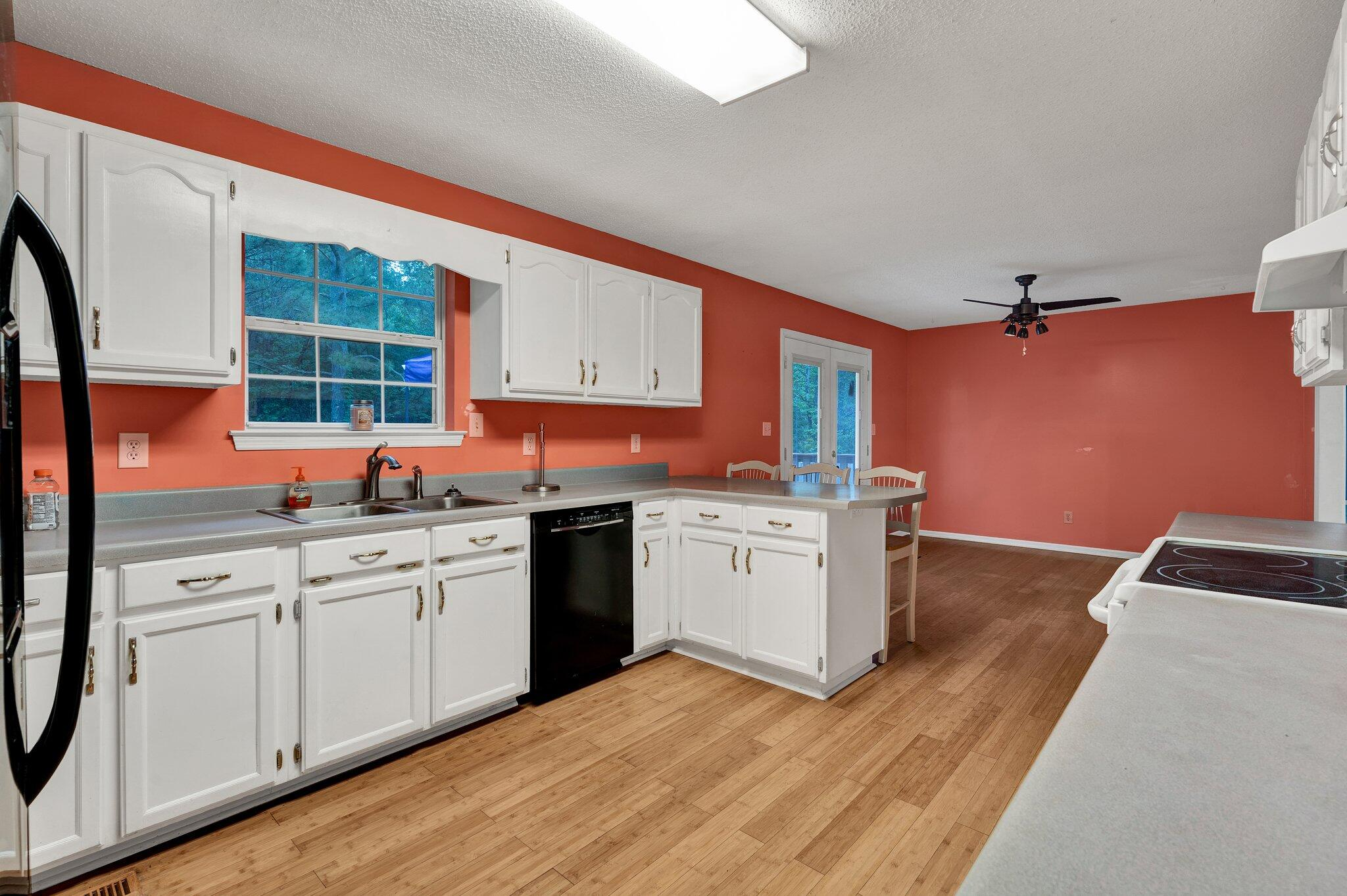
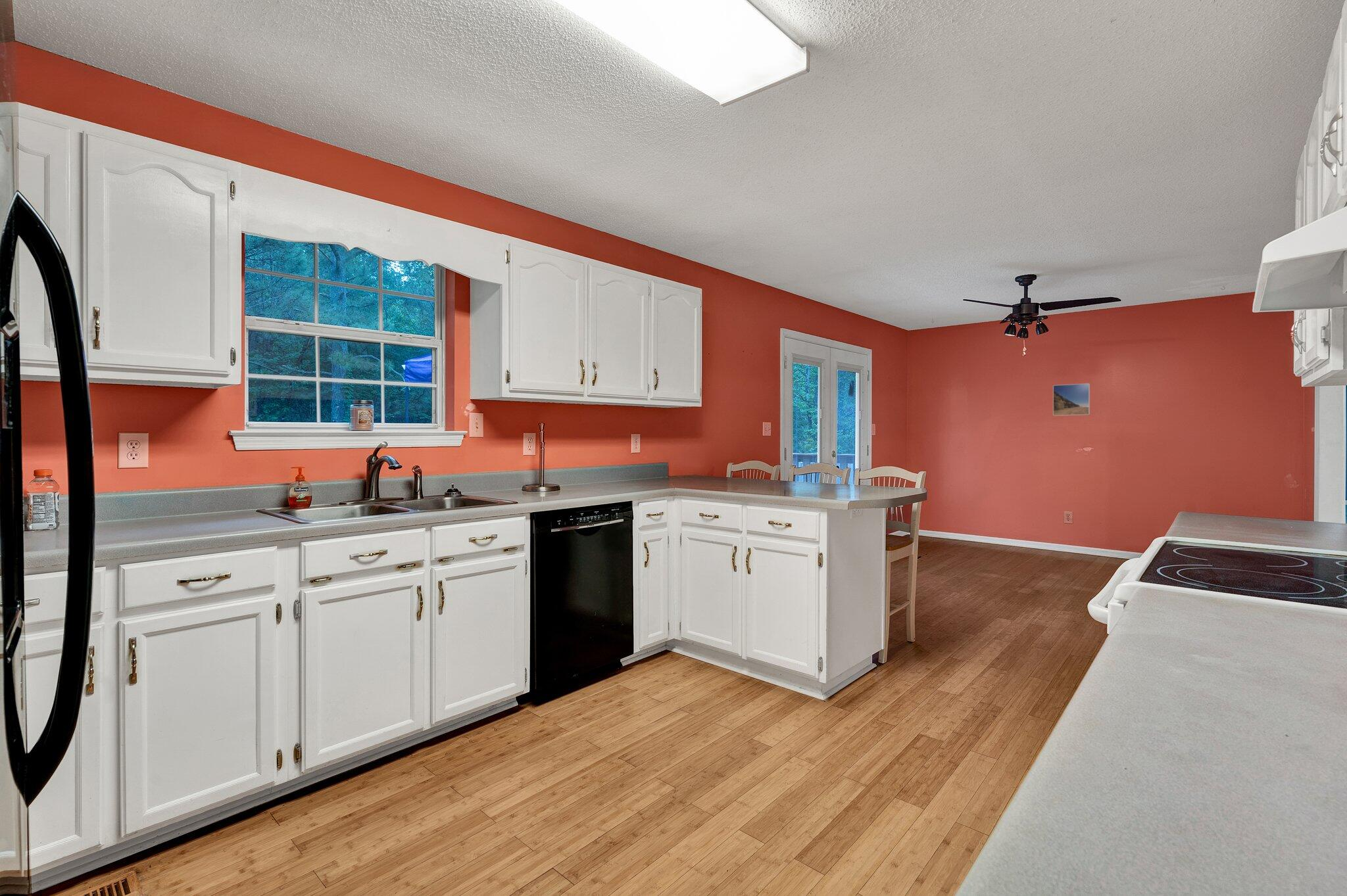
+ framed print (1071, 400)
